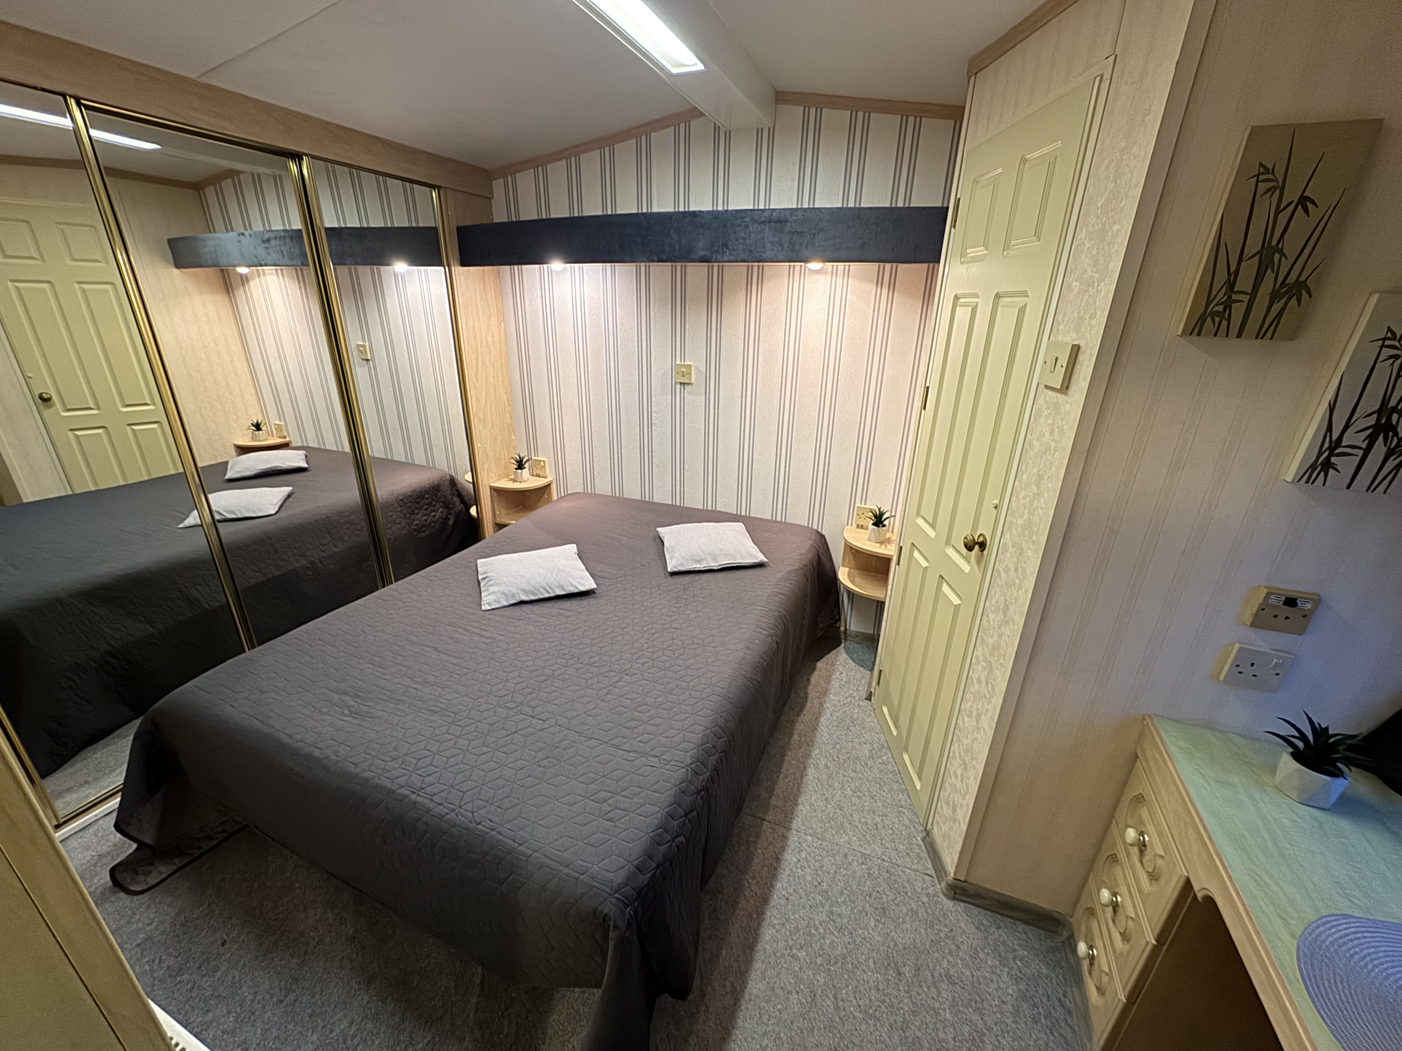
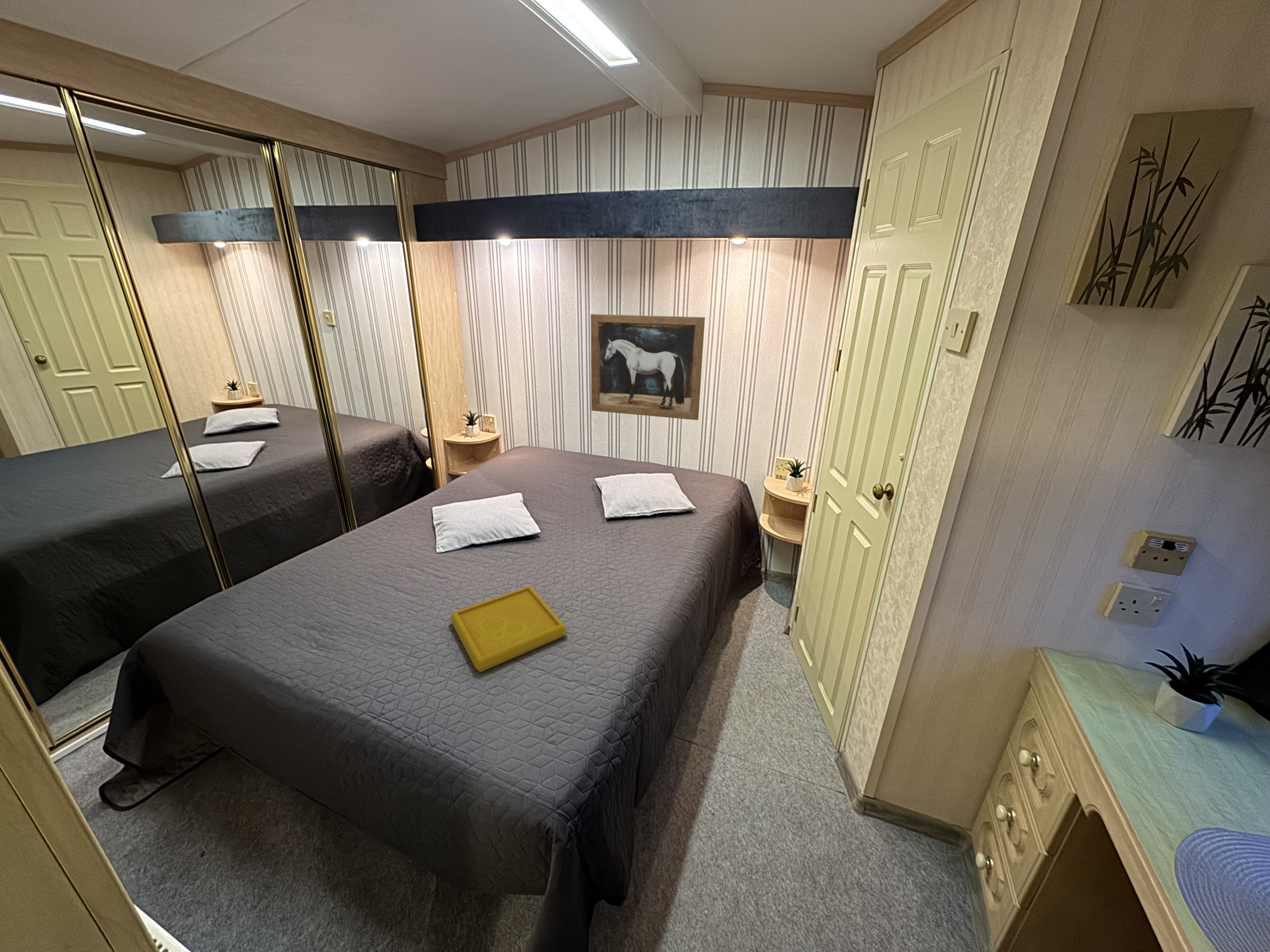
+ serving tray (508, 624)
+ wall art (644, 367)
